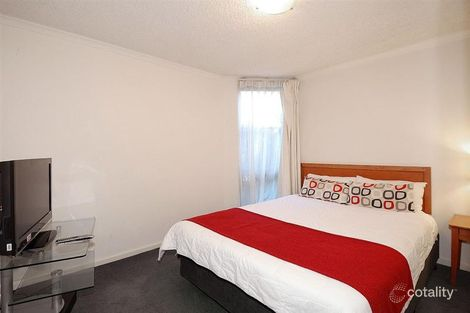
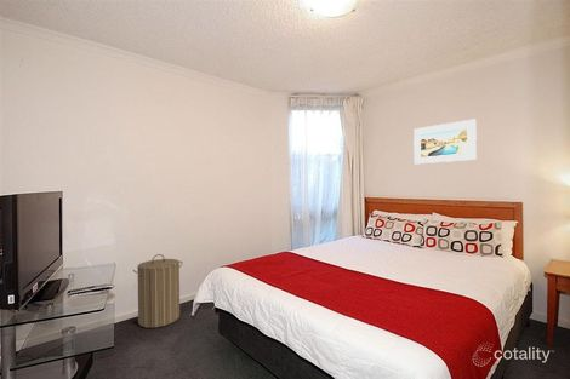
+ laundry hamper (159, 286)
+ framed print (443, 143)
